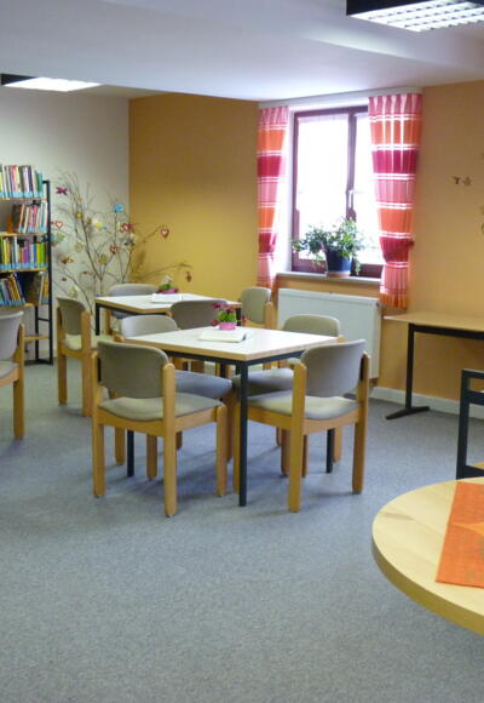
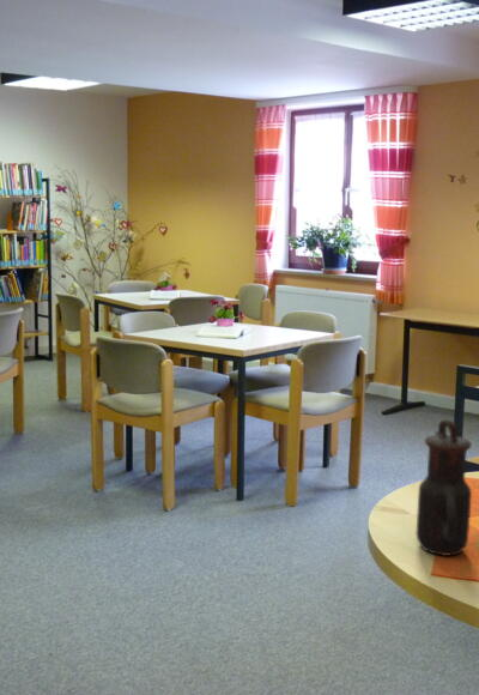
+ teapot (444, 484)
